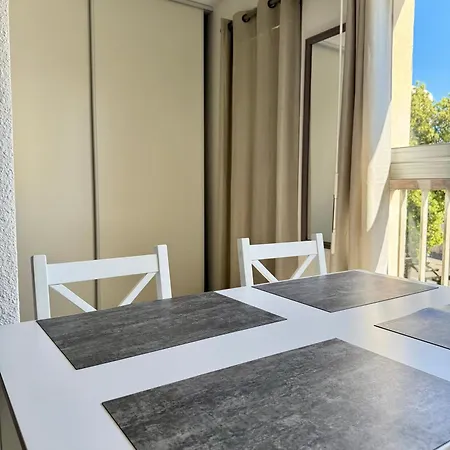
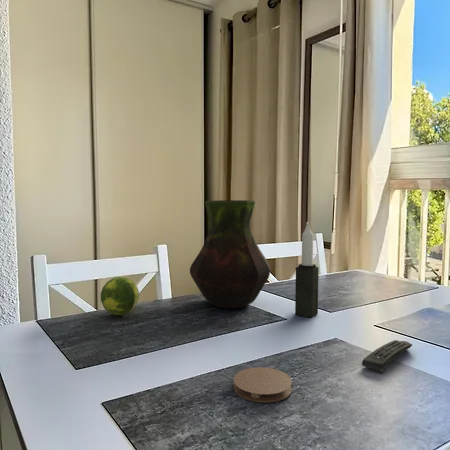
+ candle (307, 268)
+ coaster (262, 383)
+ fruit (120, 295)
+ vase (230, 252)
+ remote control (389, 352)
